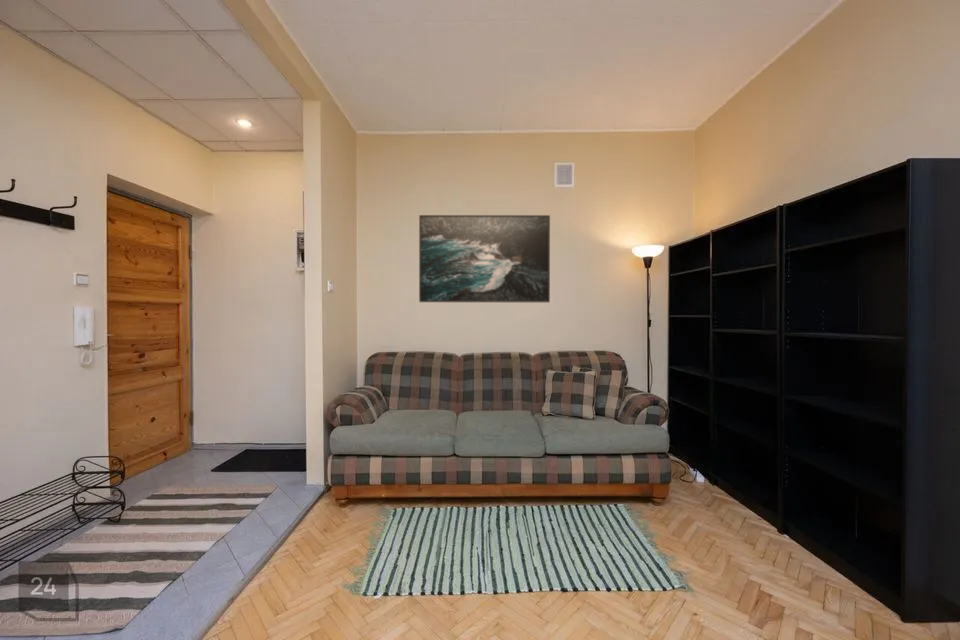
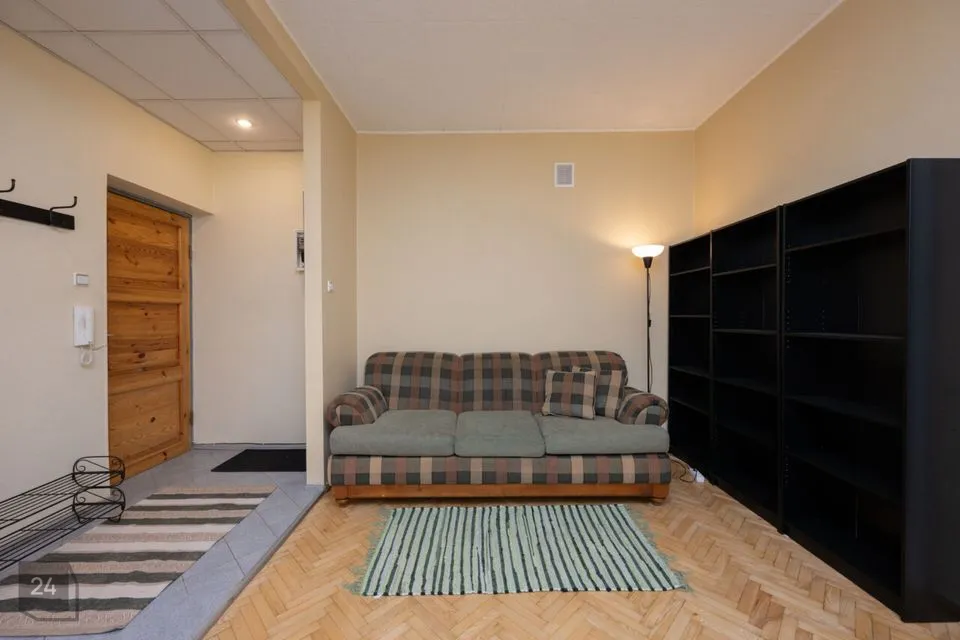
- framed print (484, 258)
